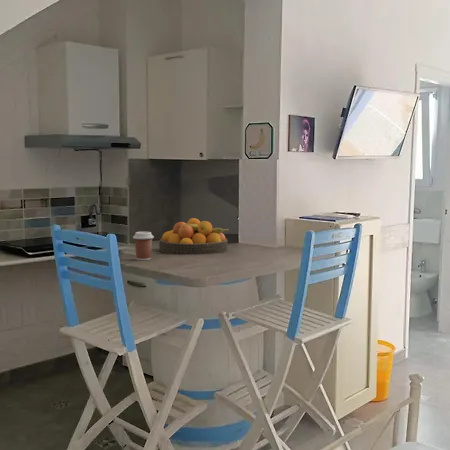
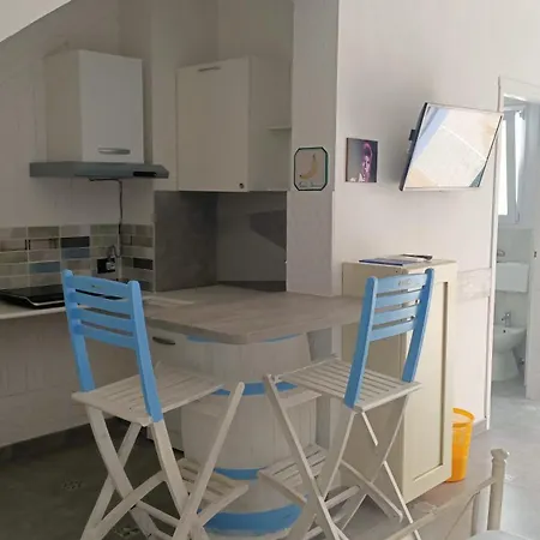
- coffee cup (143, 245)
- fruit bowl (193, 235)
